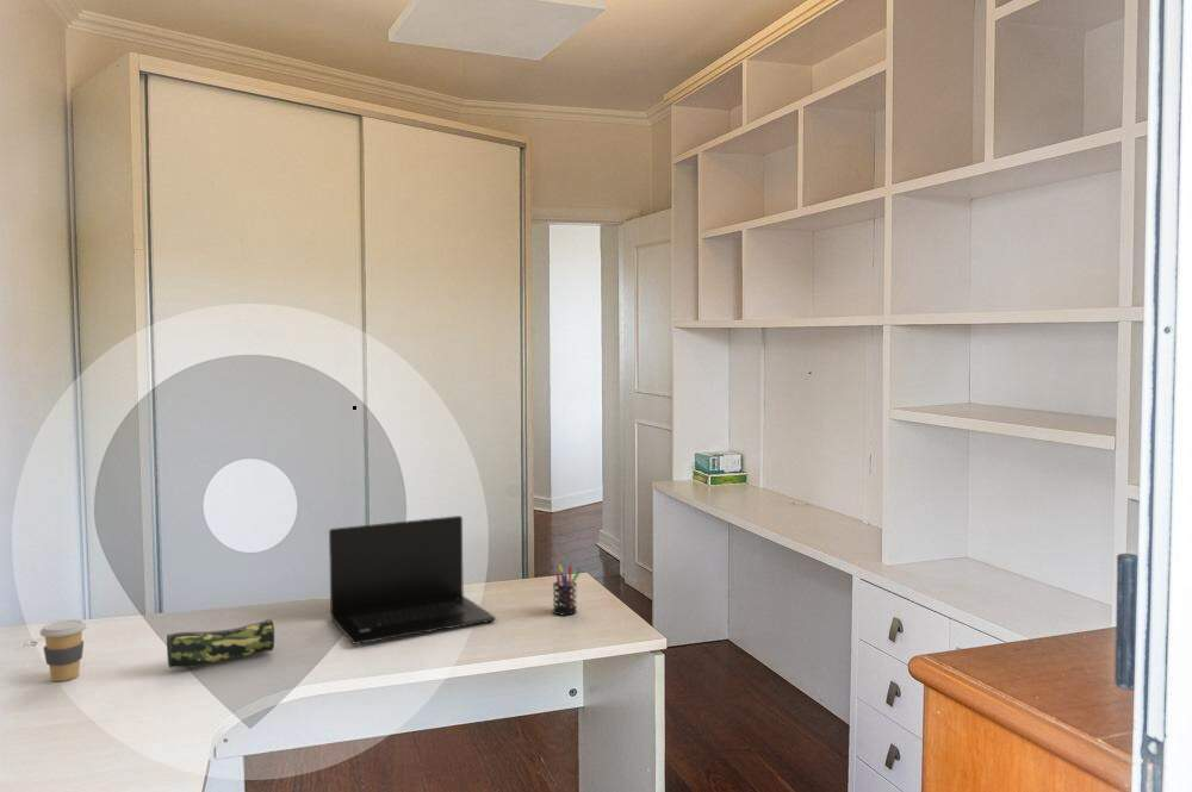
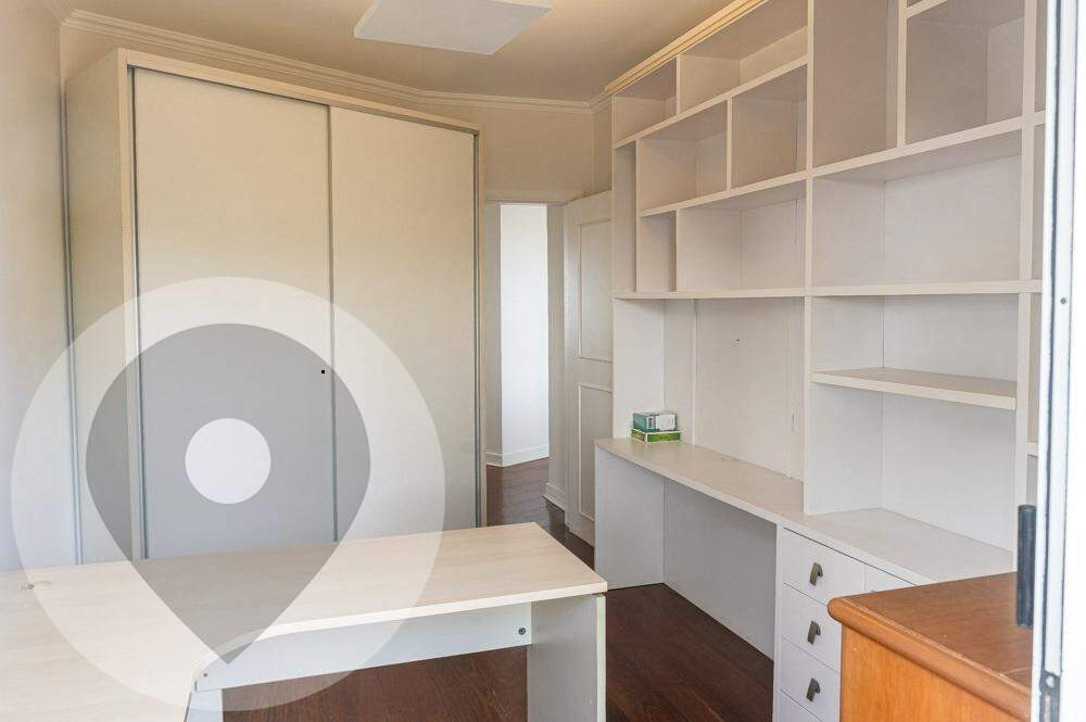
- laptop (411, 574)
- coffee cup (63, 650)
- pencil case (224, 643)
- pen holder (567, 587)
